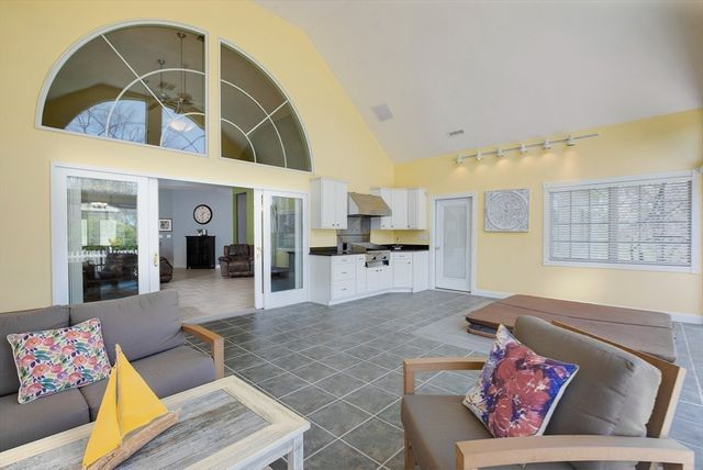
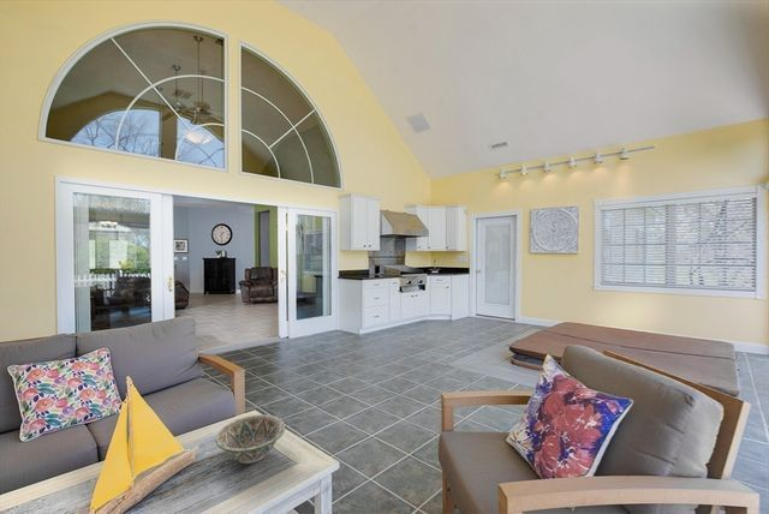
+ decorative bowl (251, 442)
